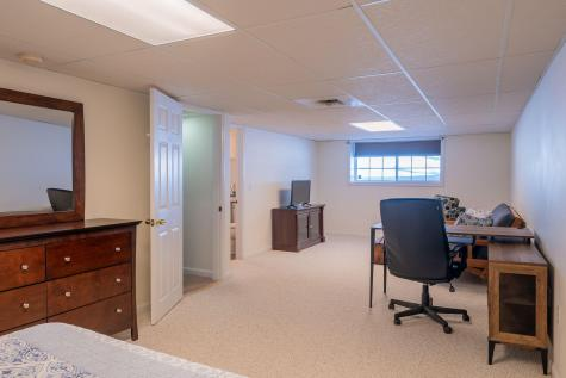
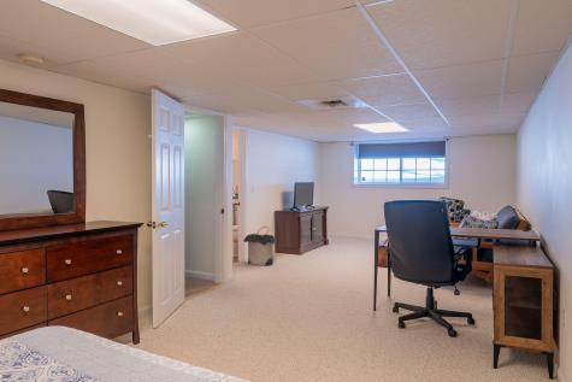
+ laundry hamper (259, 245)
